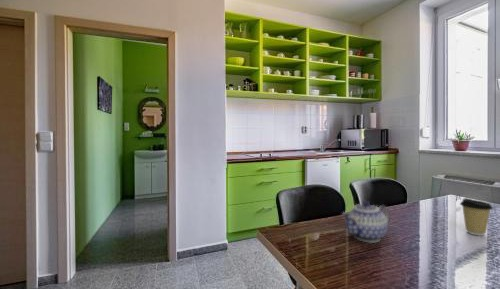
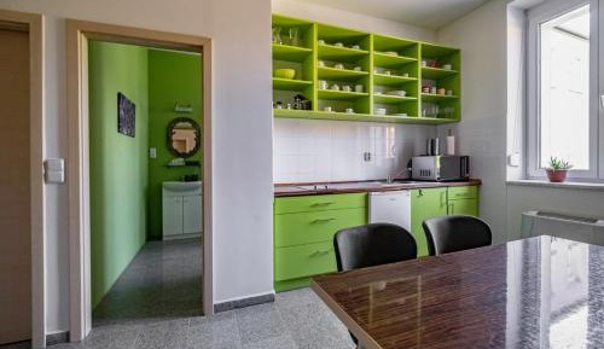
- coffee cup (475, 216)
- teapot (366, 219)
